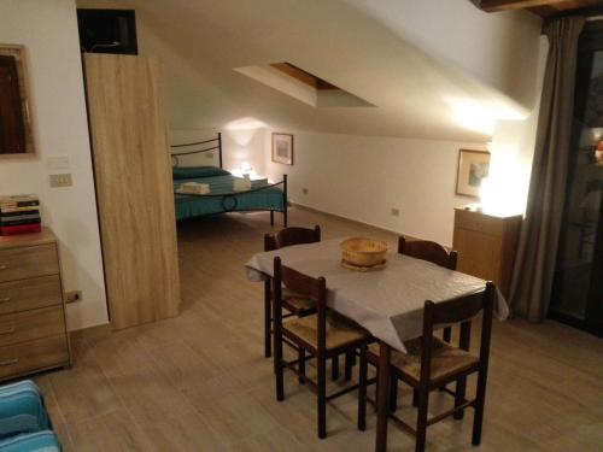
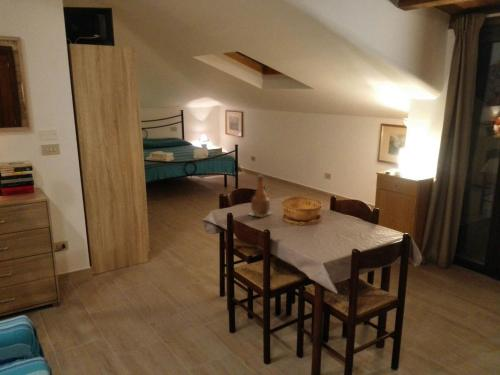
+ bottle (260, 194)
